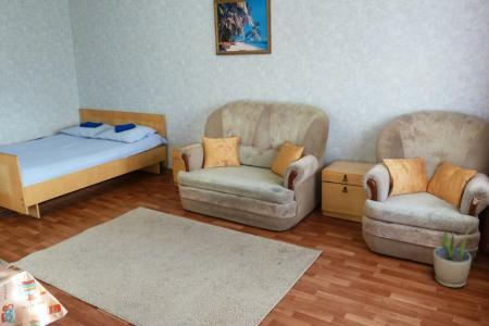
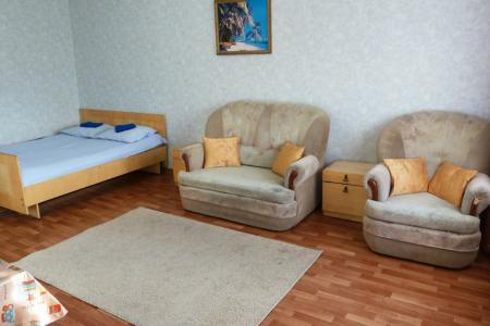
- potted plant (452, 252)
